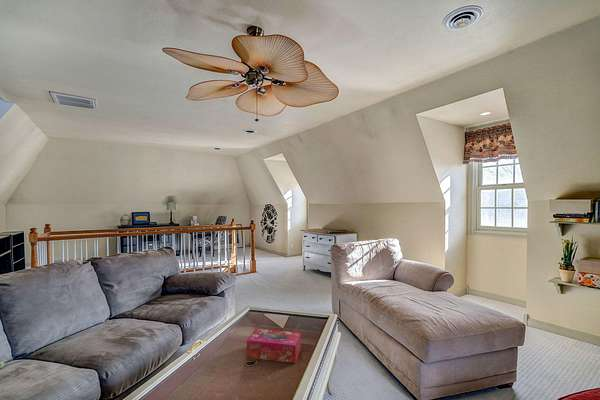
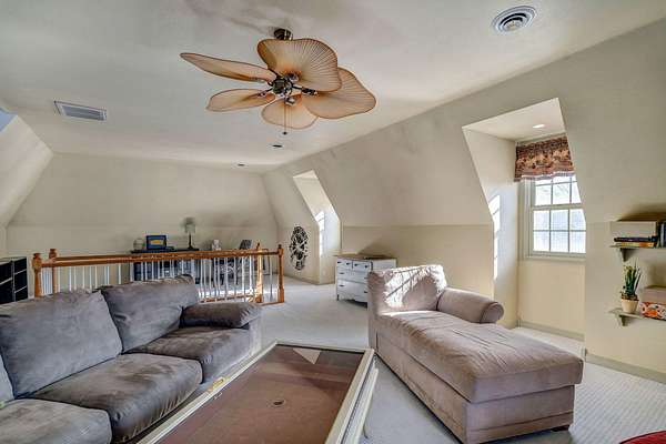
- tissue box (274, 344)
